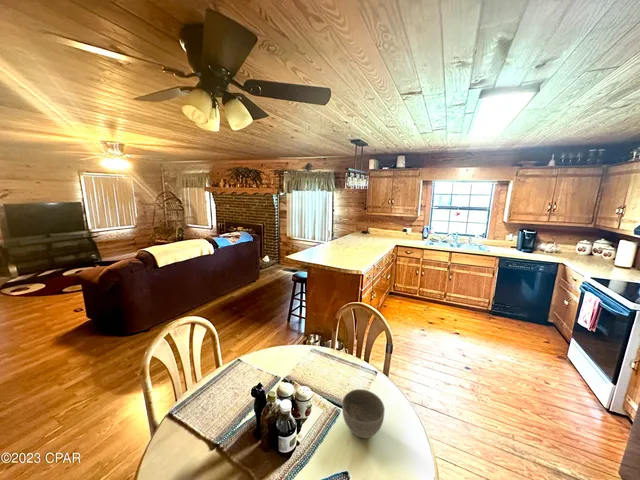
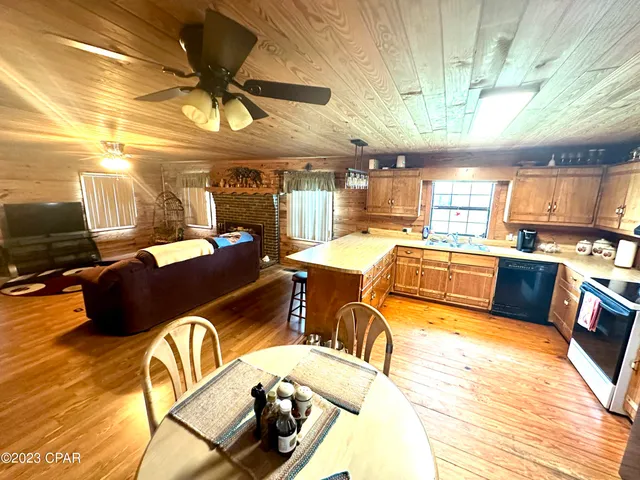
- bowl (362, 417)
